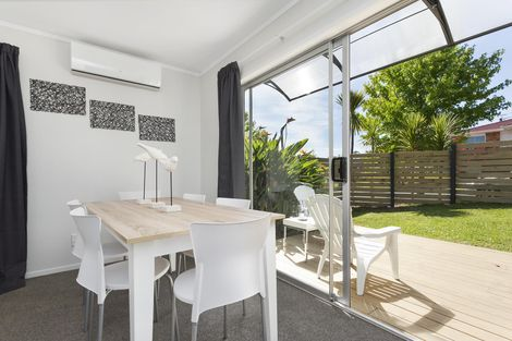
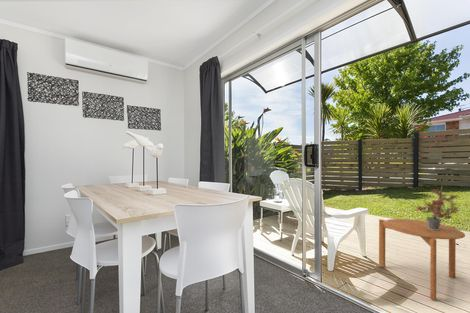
+ potted plant (436, 204)
+ side table (430, 255)
